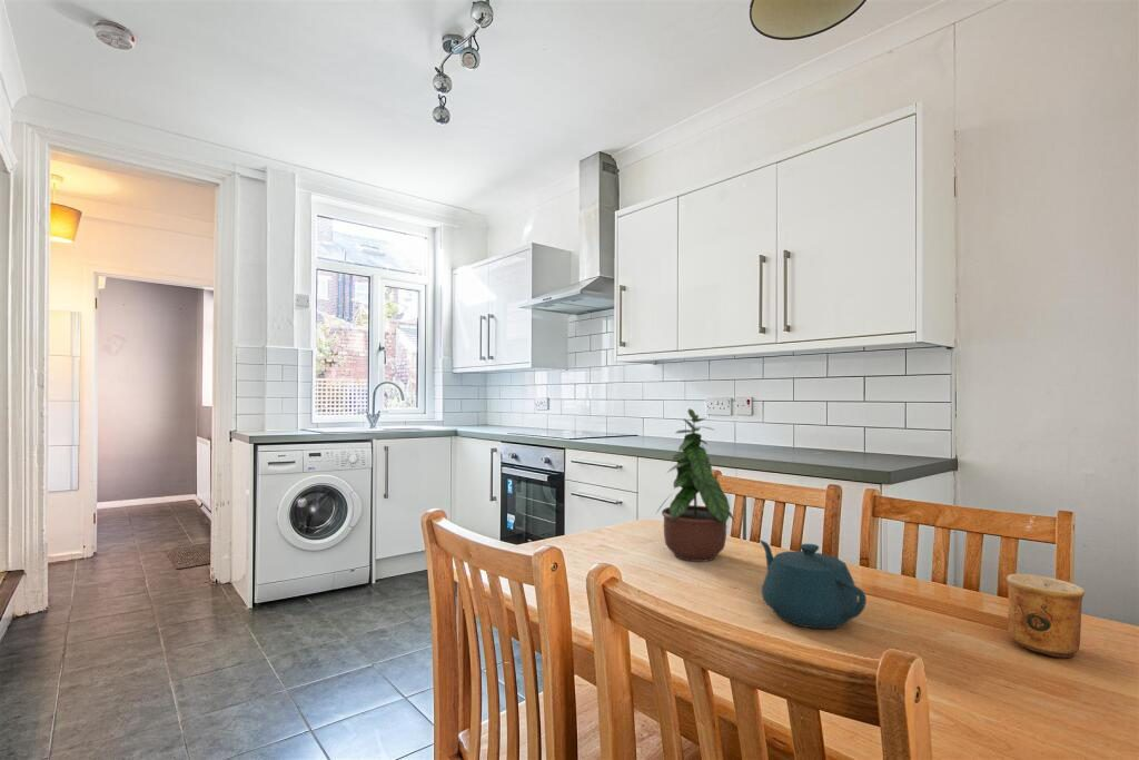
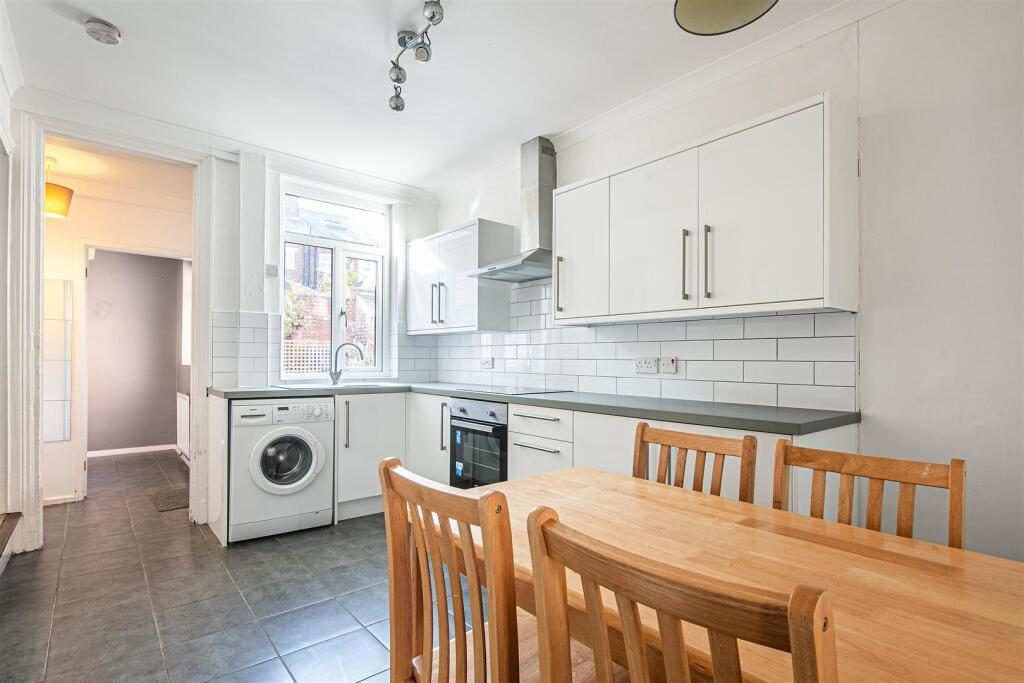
- cup (1043, 613)
- teapot (805, 579)
- potted plant (695, 481)
